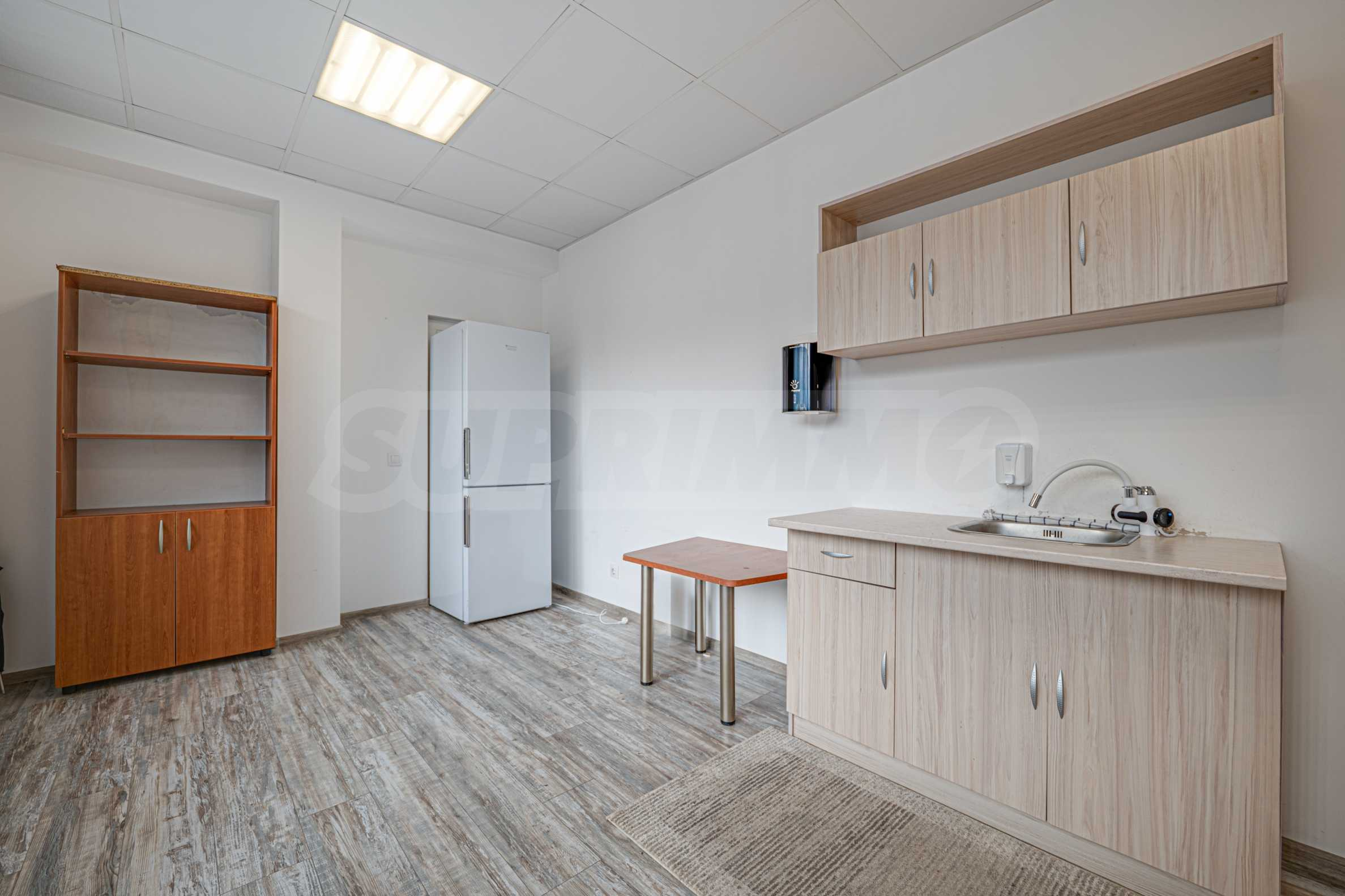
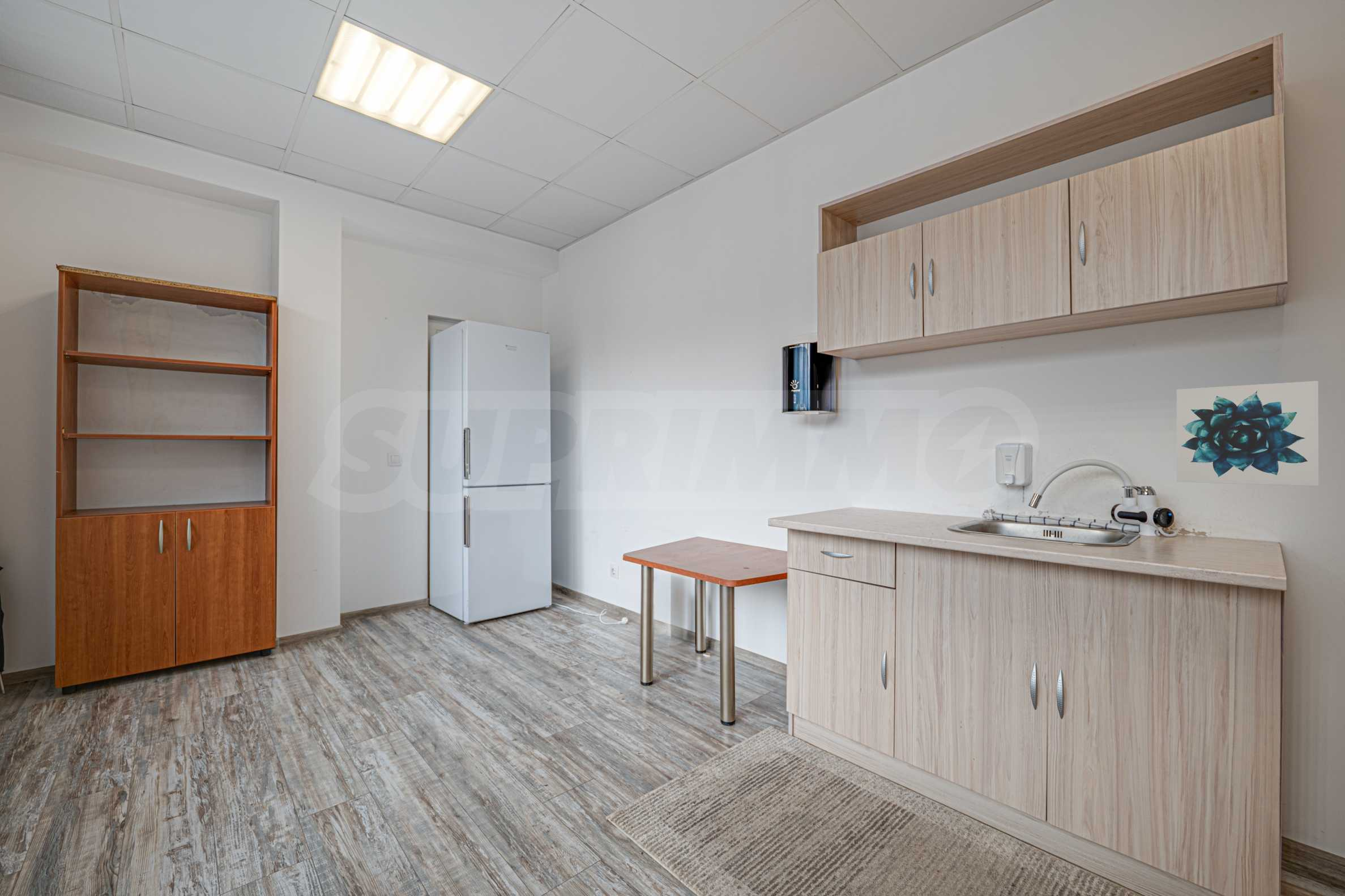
+ wall art (1243, 434)
